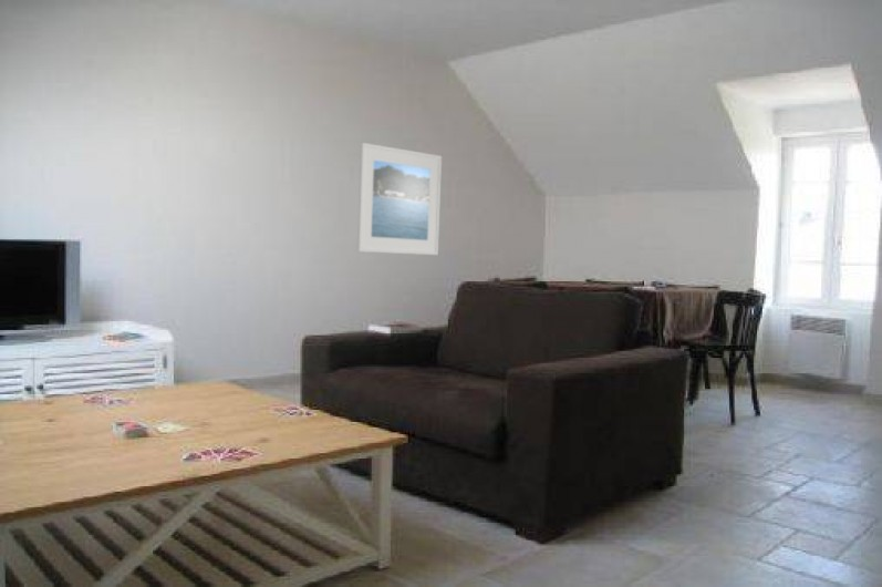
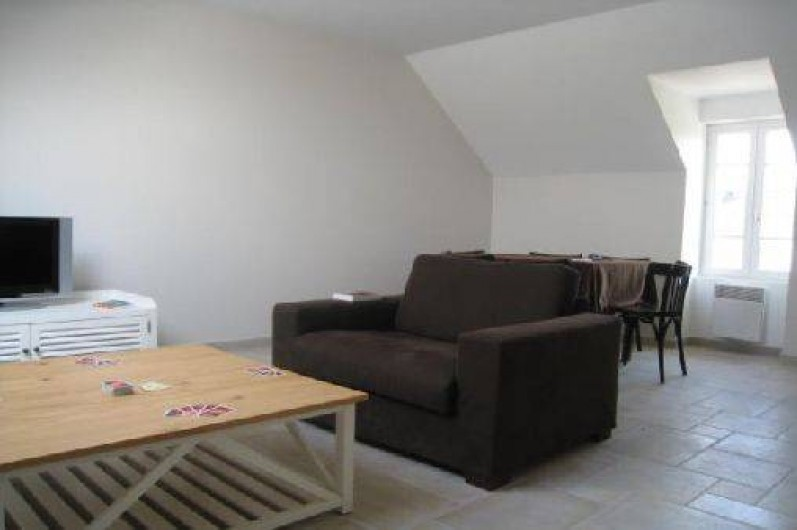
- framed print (401, 202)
